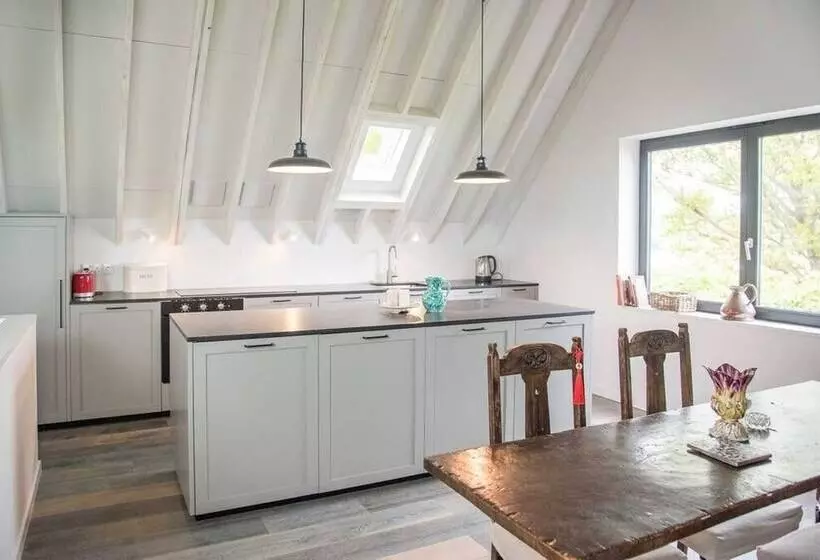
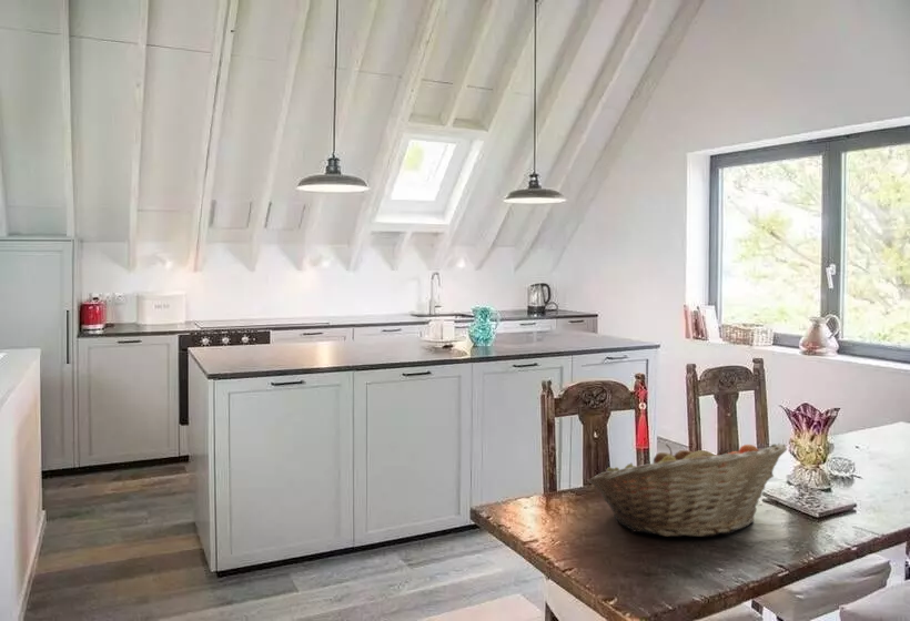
+ fruit basket (688, 479)
